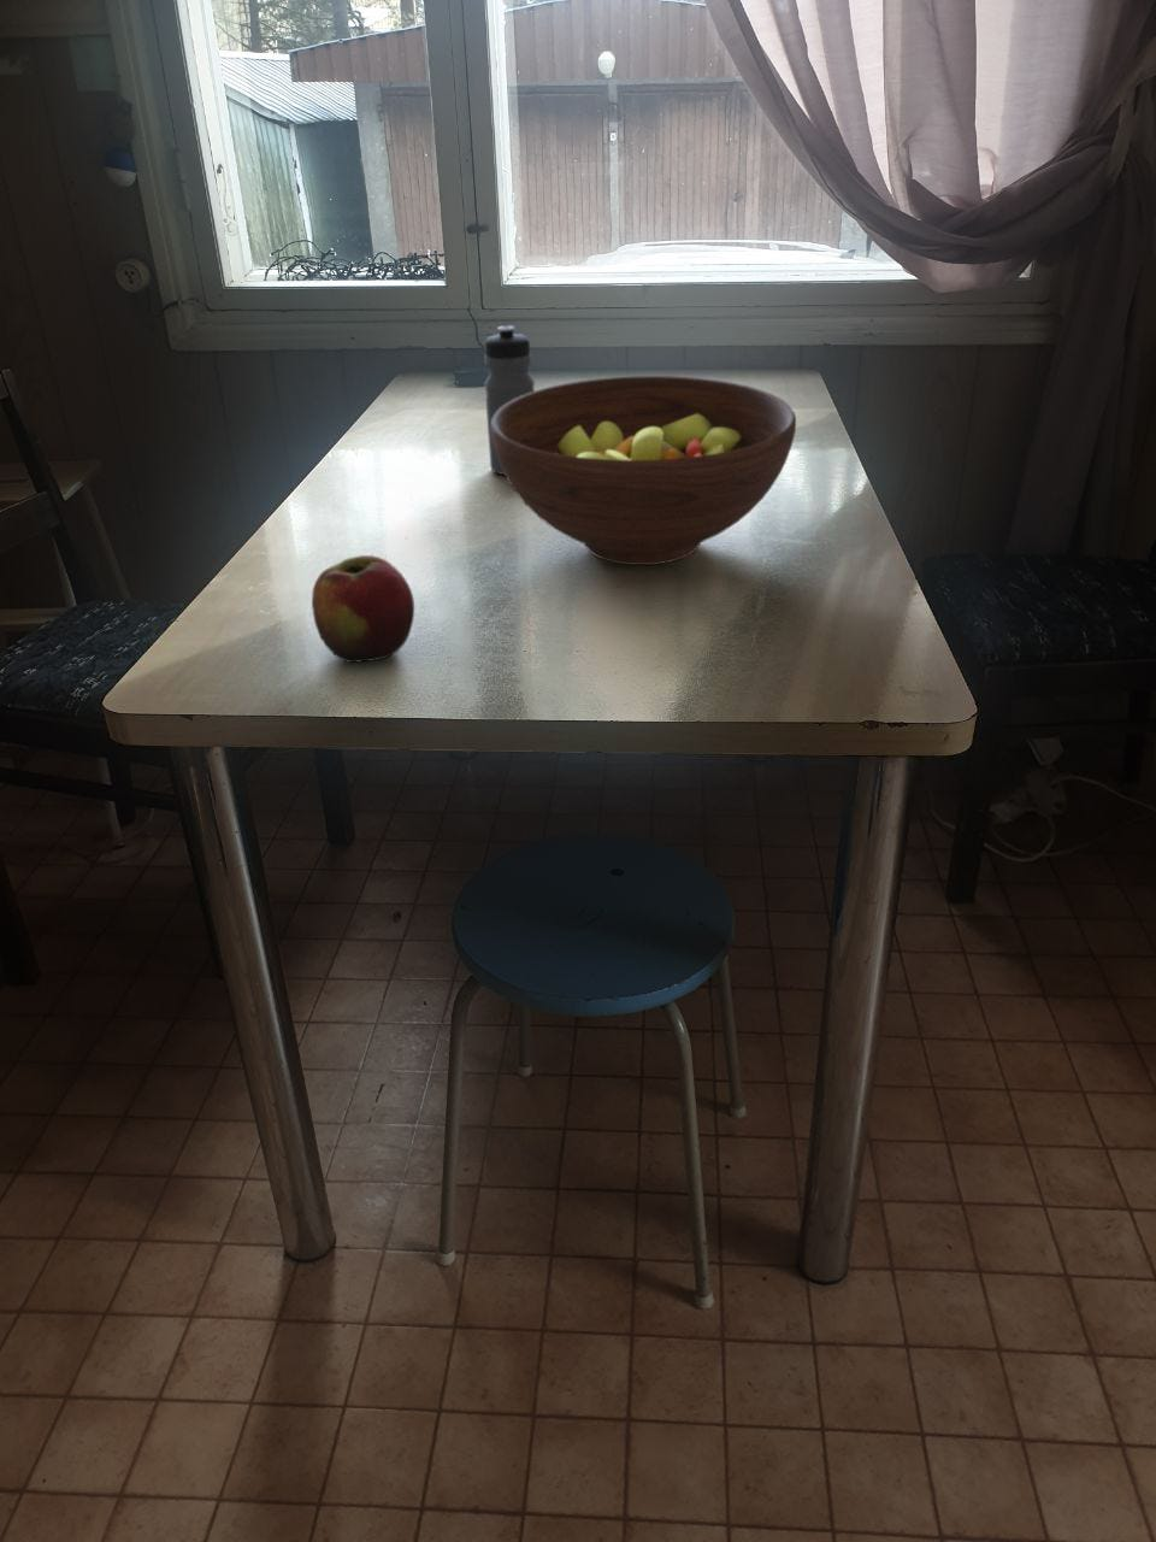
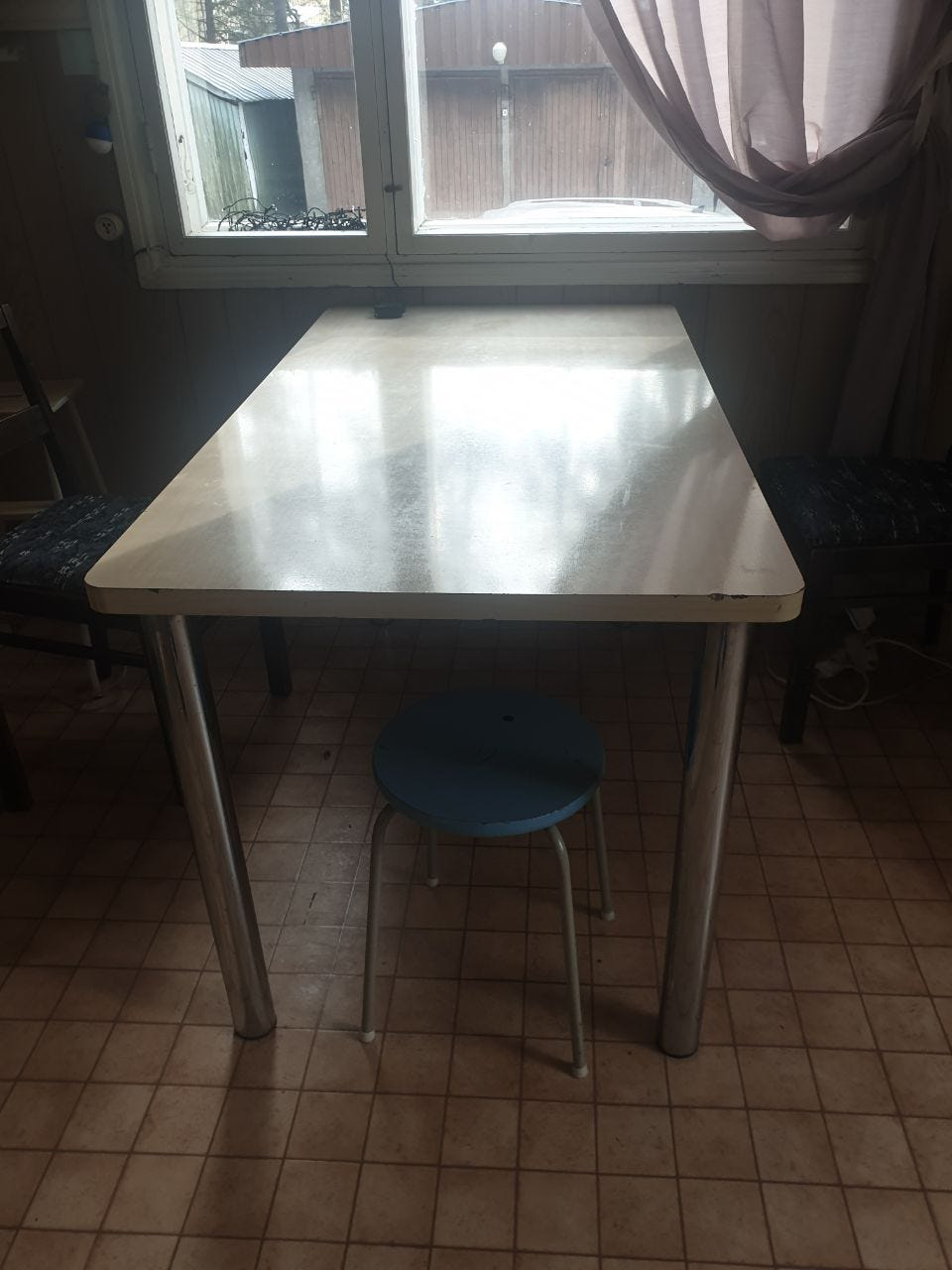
- fruit bowl (642, 482)
- water bottle (510, 398)
- apple (363, 608)
